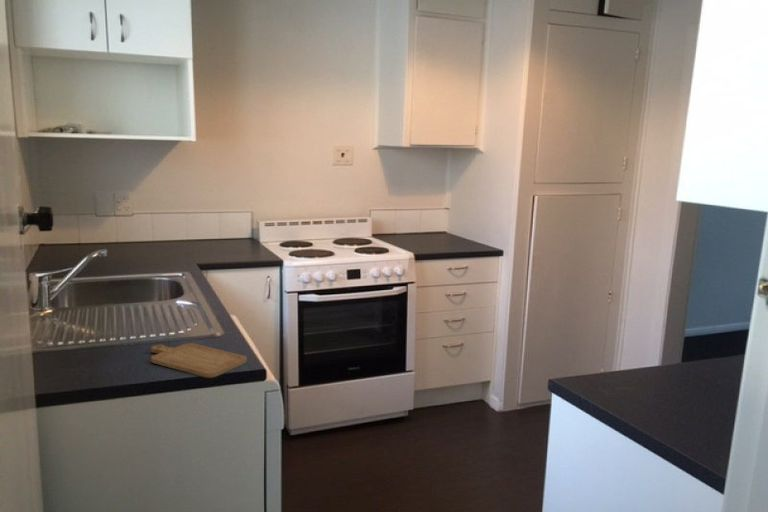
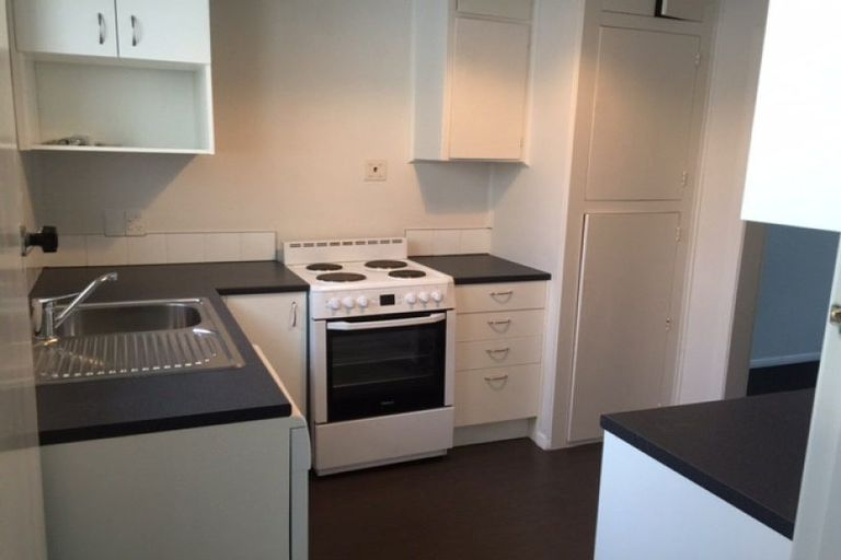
- chopping board (191, 357)
